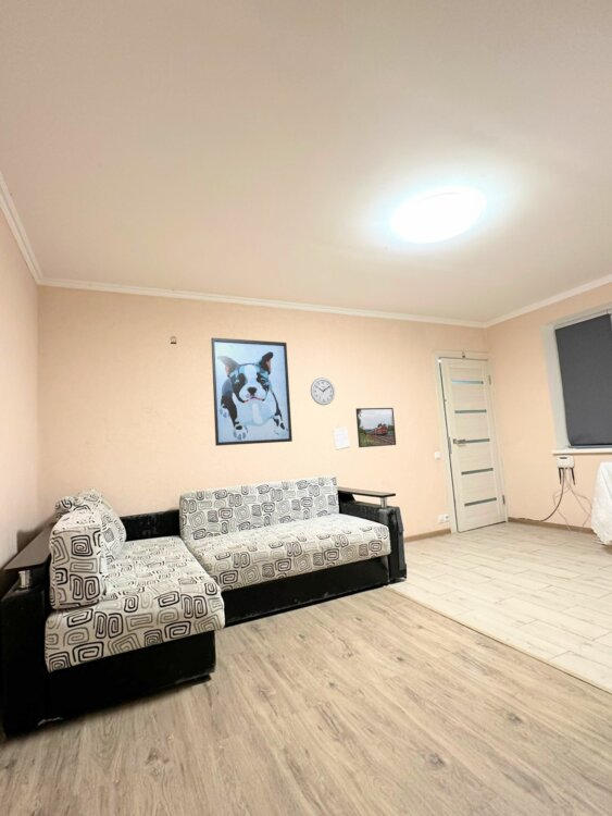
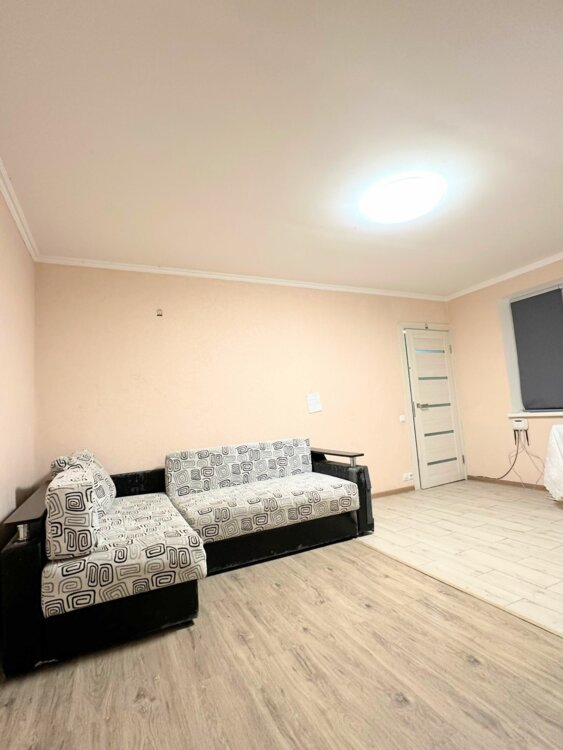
- wall clock (323, 391)
- wall art (252, 391)
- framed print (376, 426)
